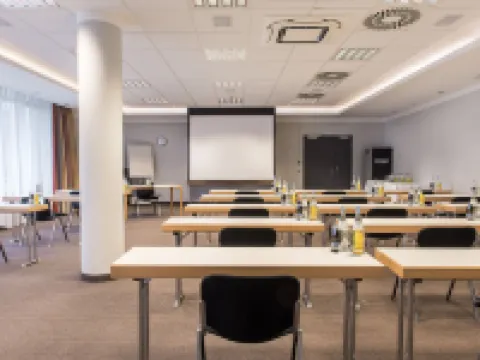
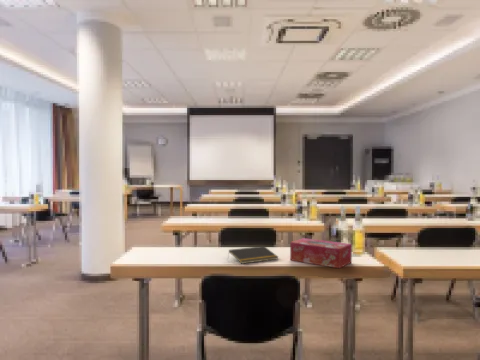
+ tissue box (320, 252)
+ notepad (253, 254)
